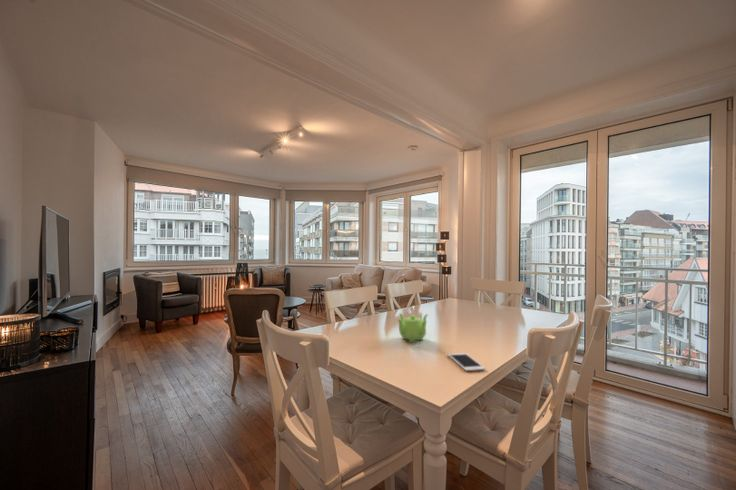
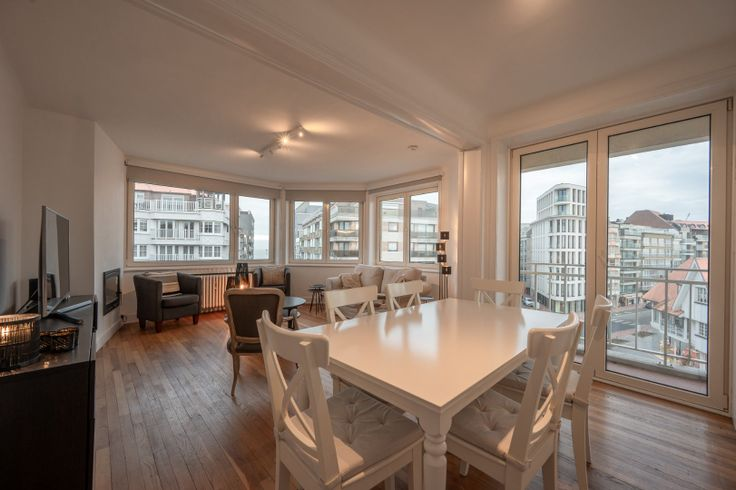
- teapot (412, 327)
- cell phone (465, 361)
